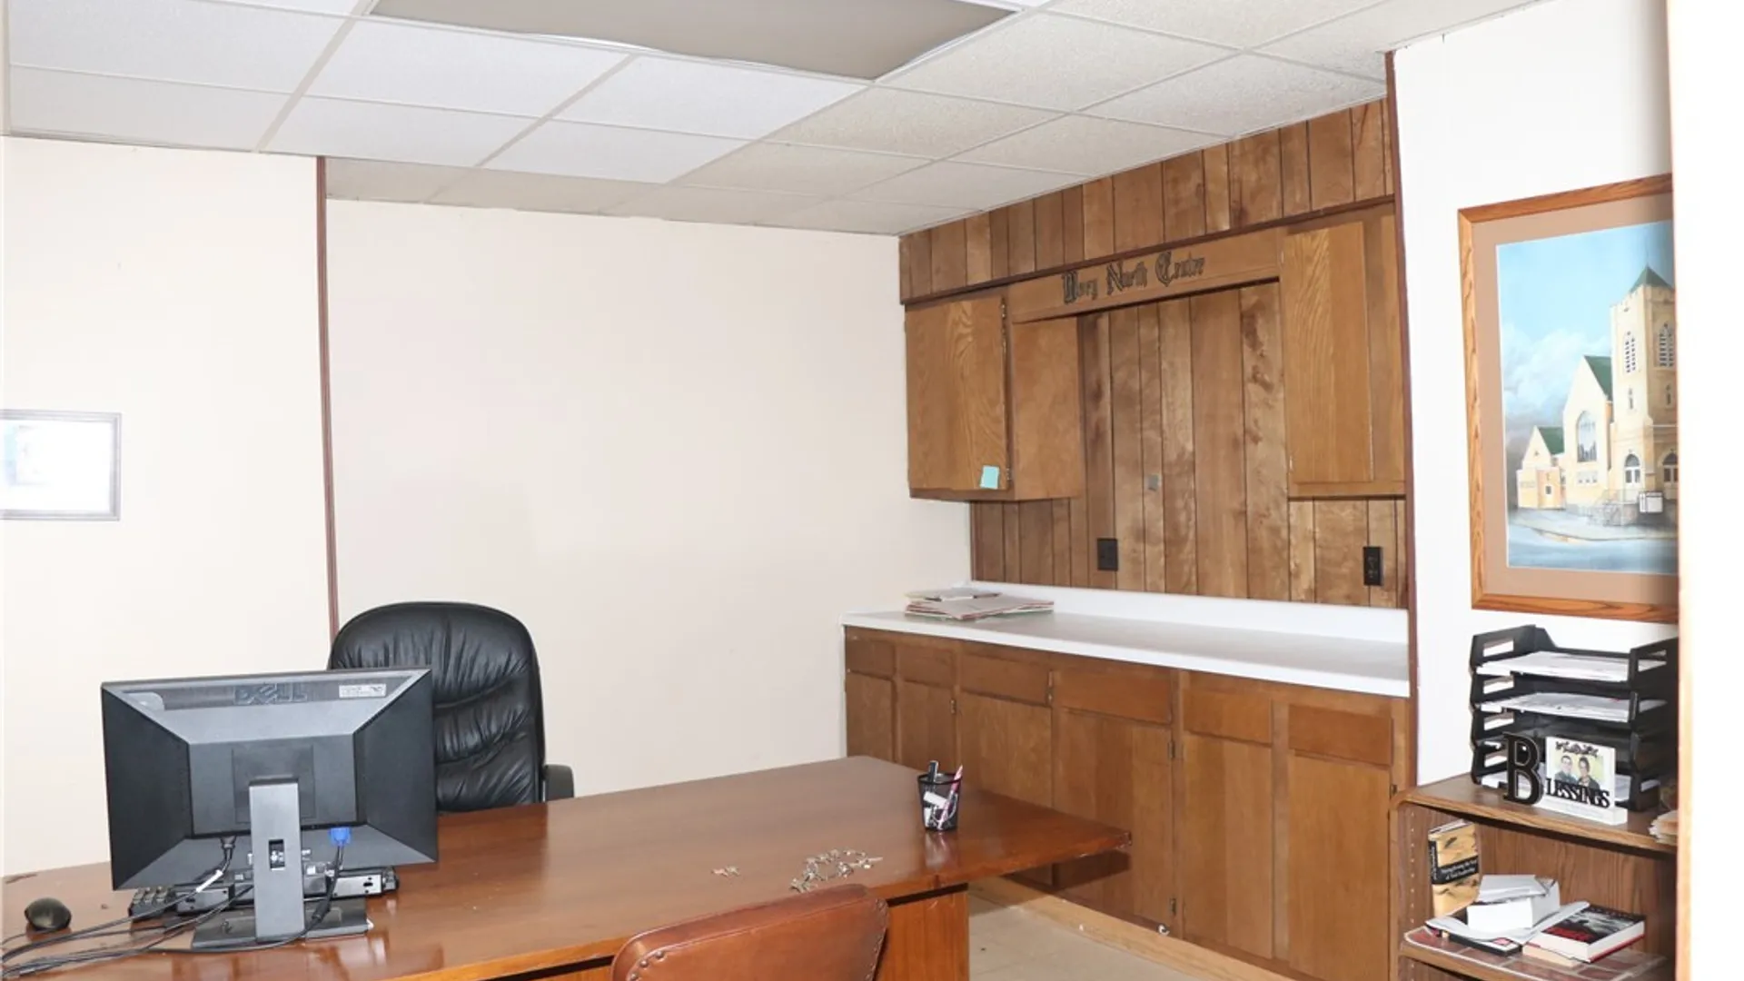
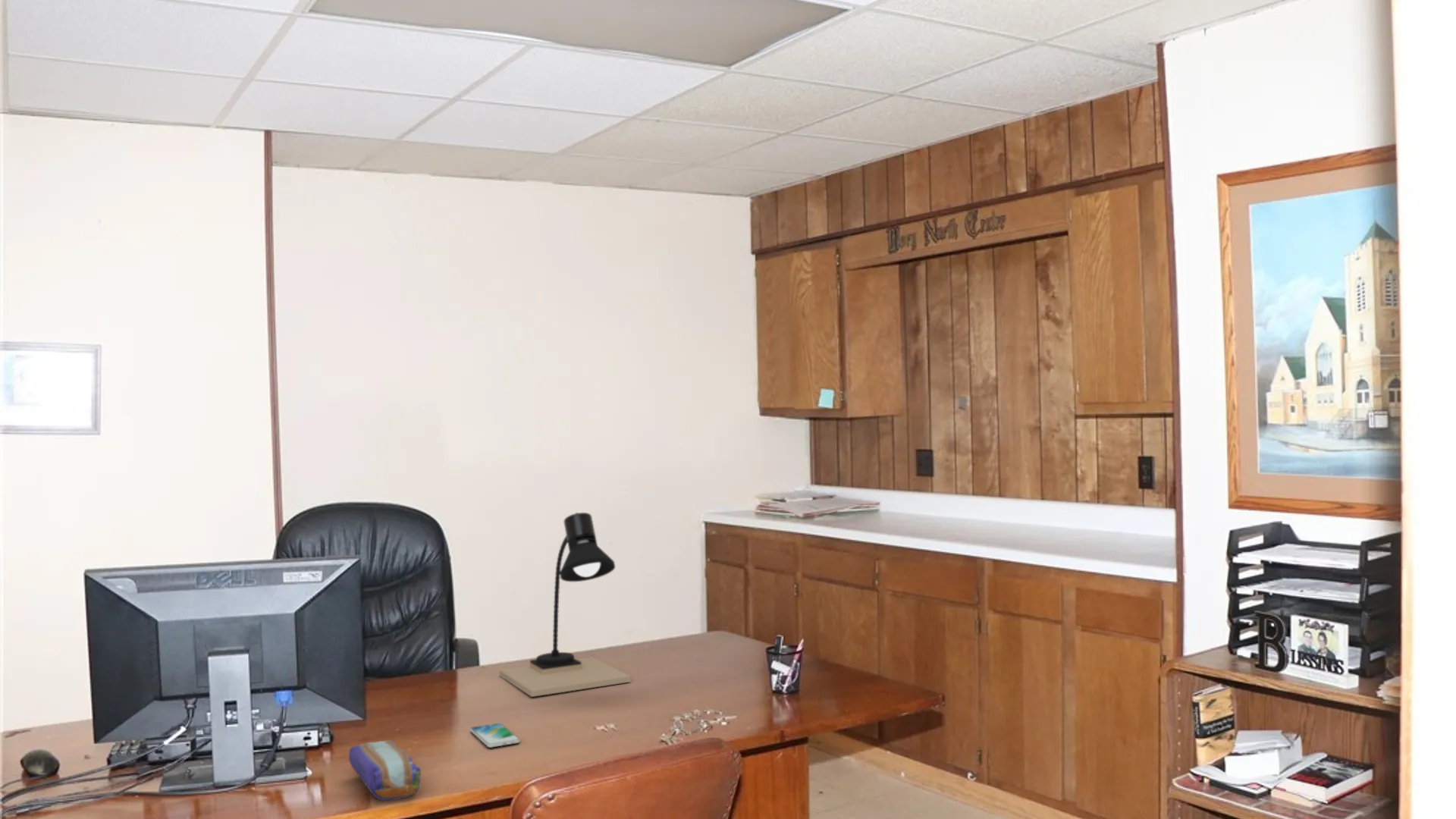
+ smartphone (494, 735)
+ desk lamp (558, 596)
+ pencil case (383, 768)
